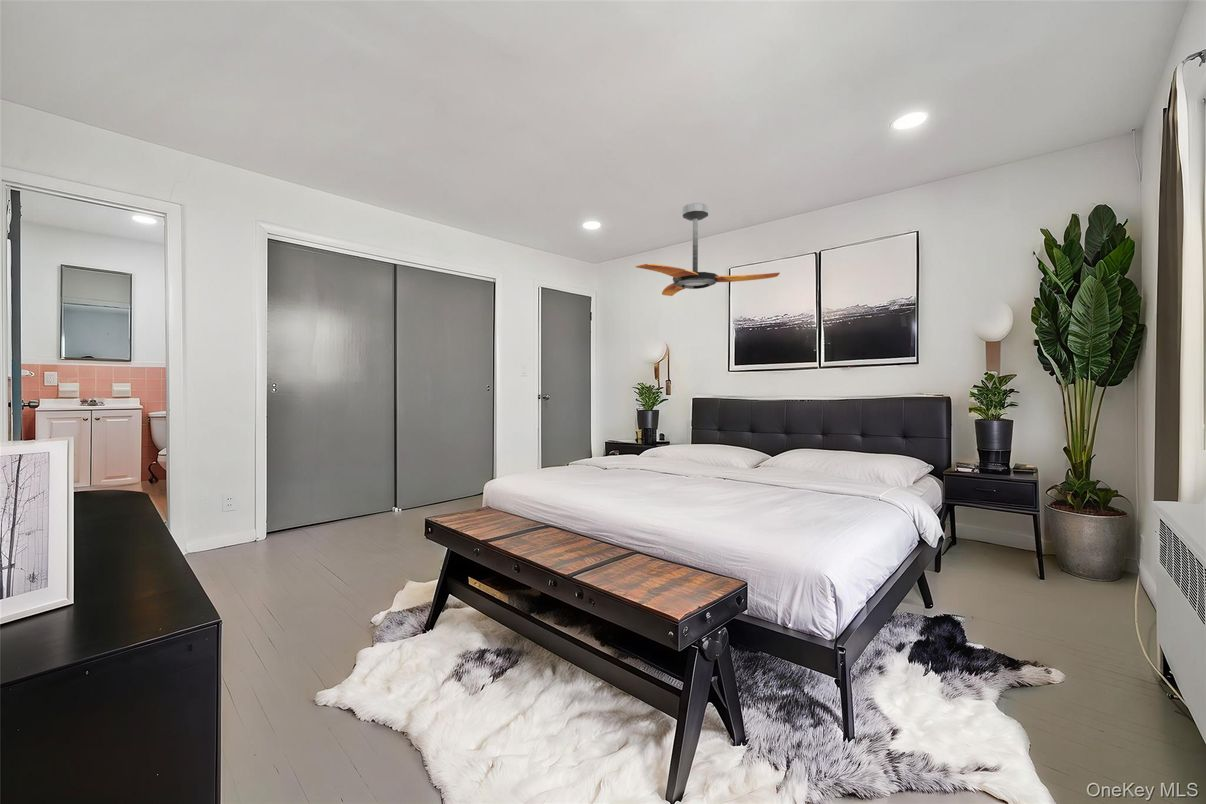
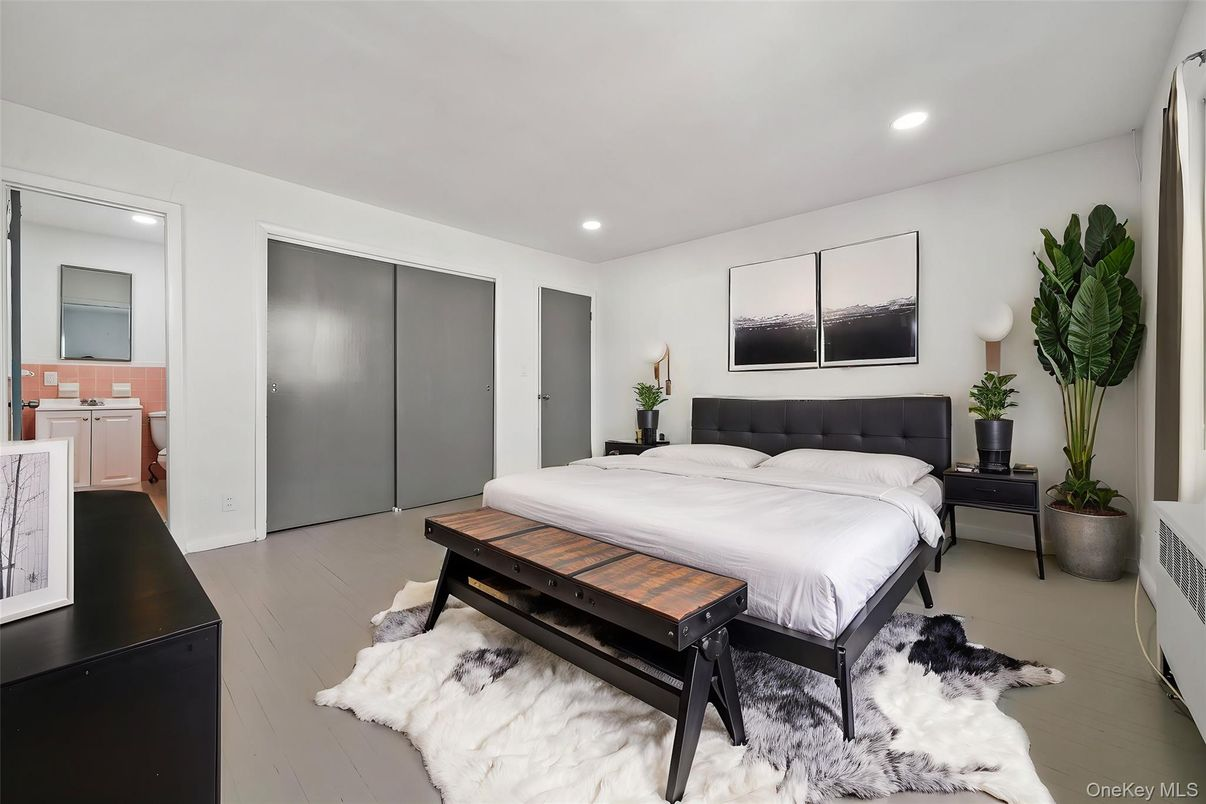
- ceiling fan (697, 247)
